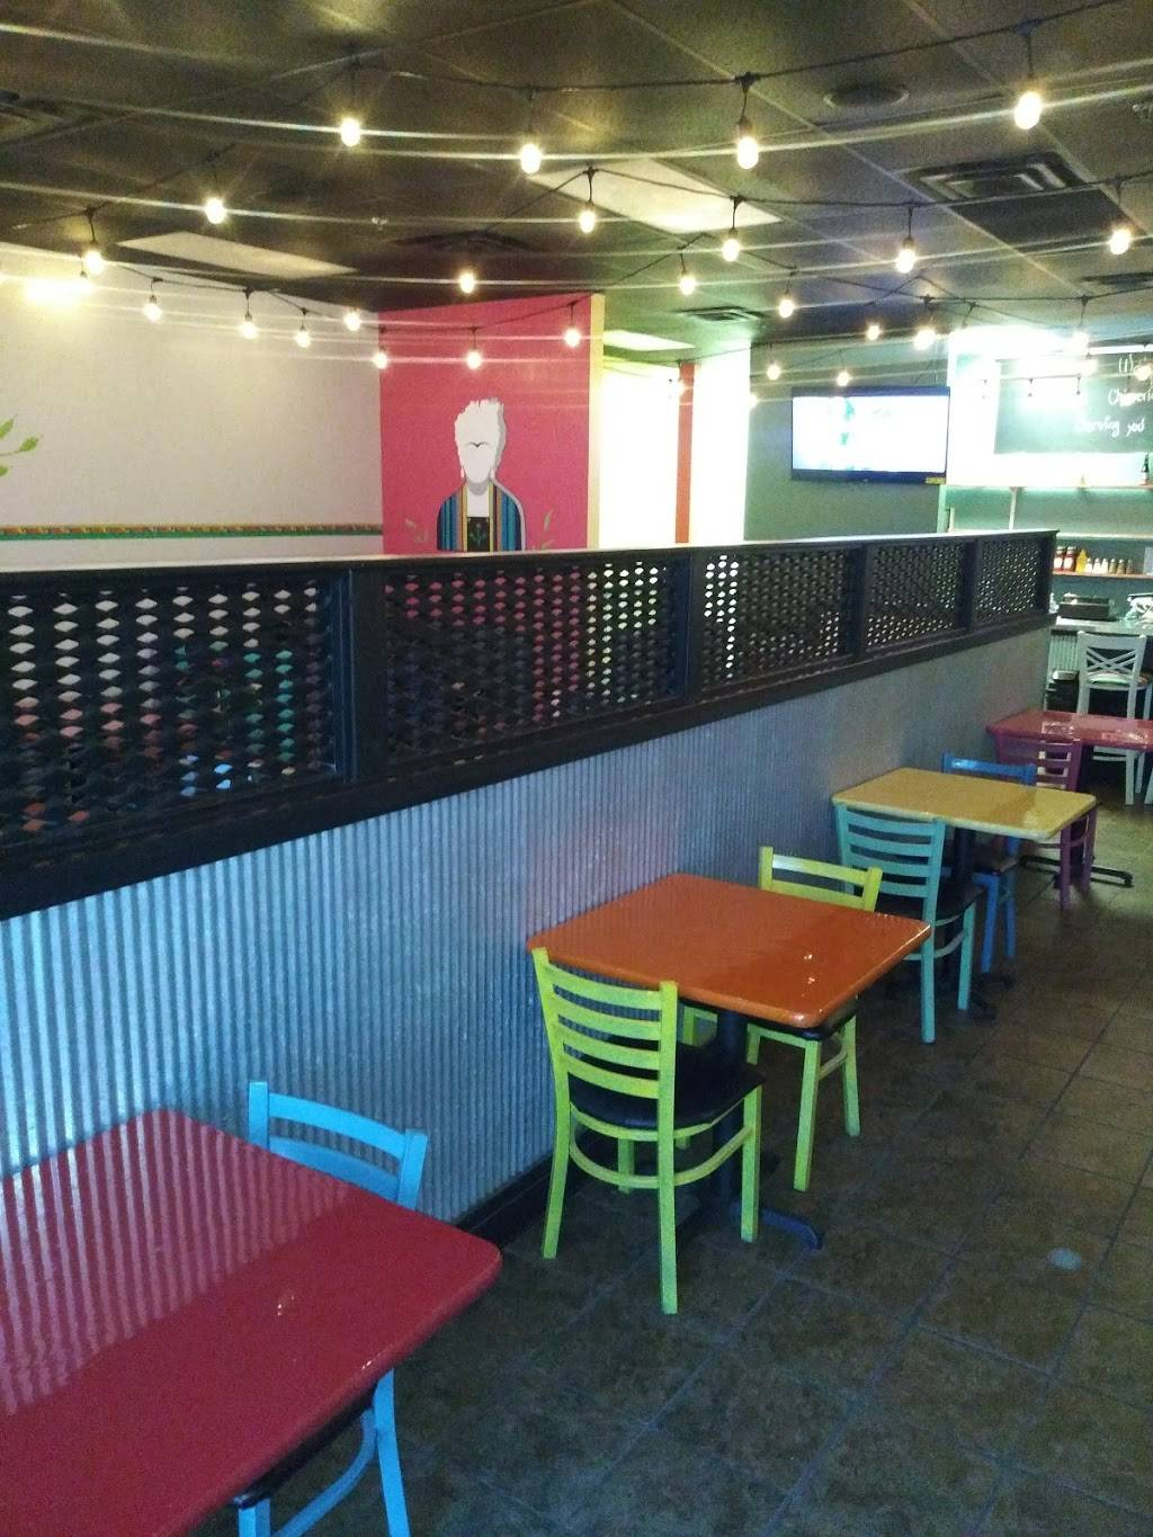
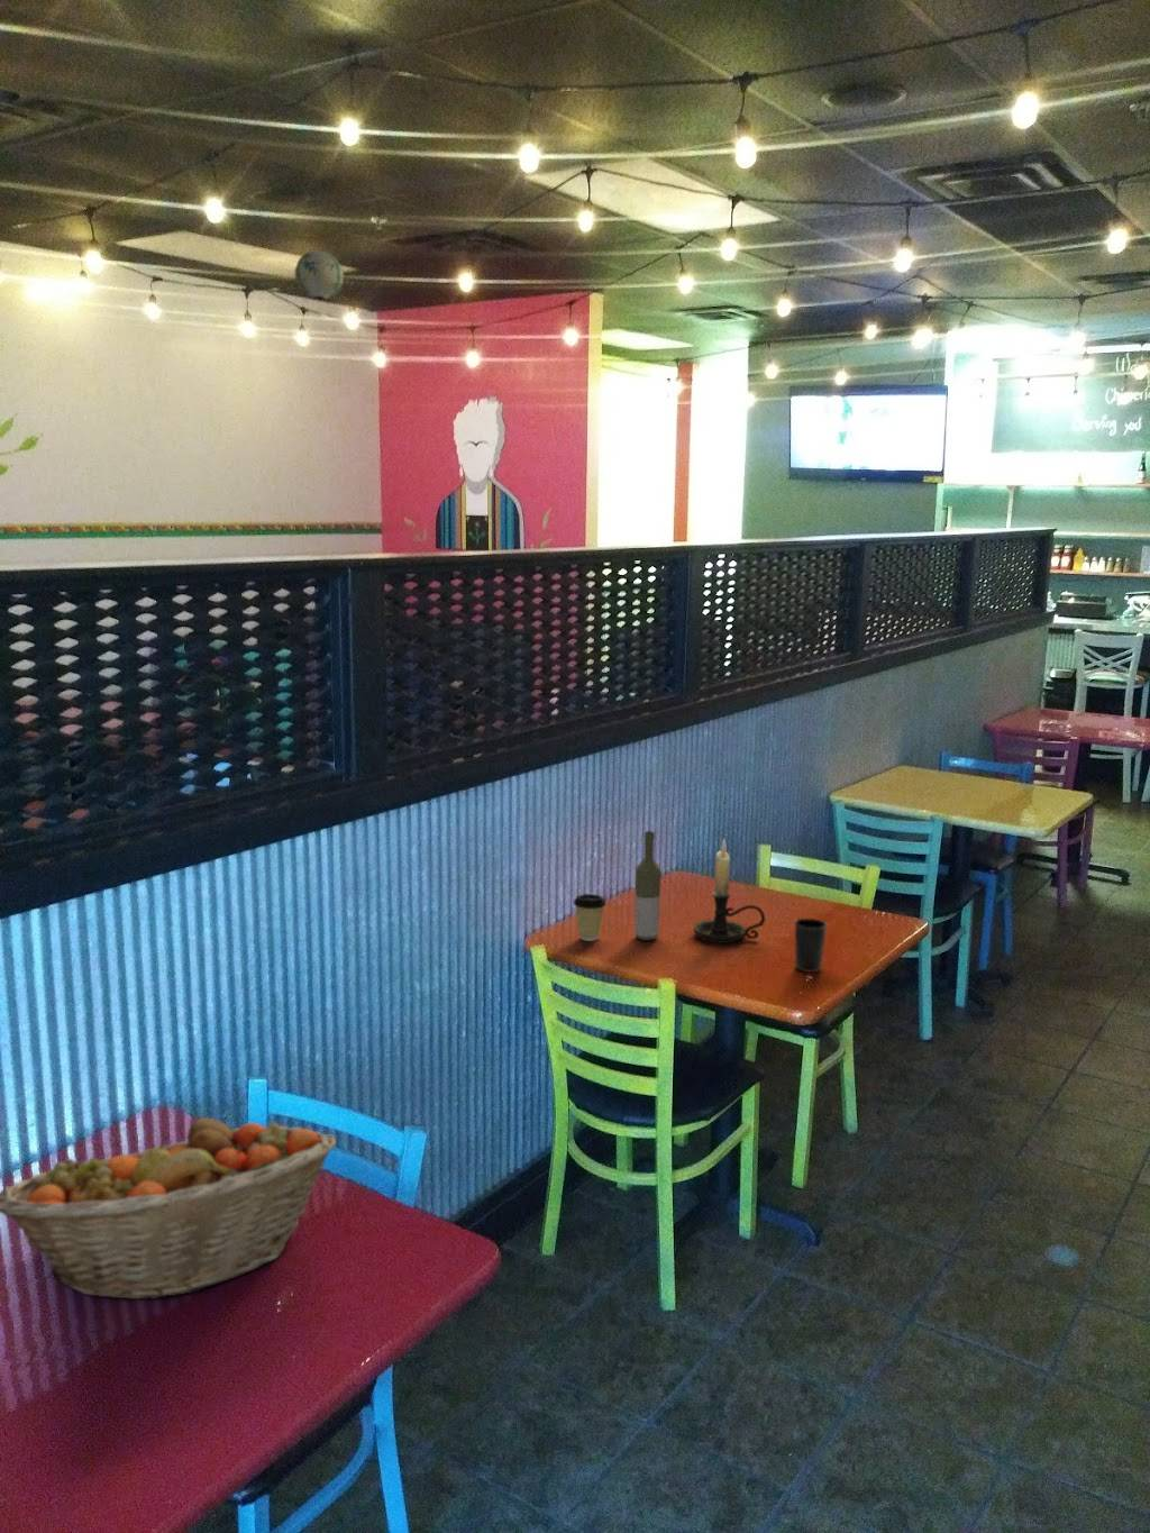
+ fruit basket (173, 1191)
+ bottle (647, 885)
+ cup (808, 945)
+ paper lantern (319, 275)
+ coffee cup (588, 917)
+ candle holder (728, 887)
